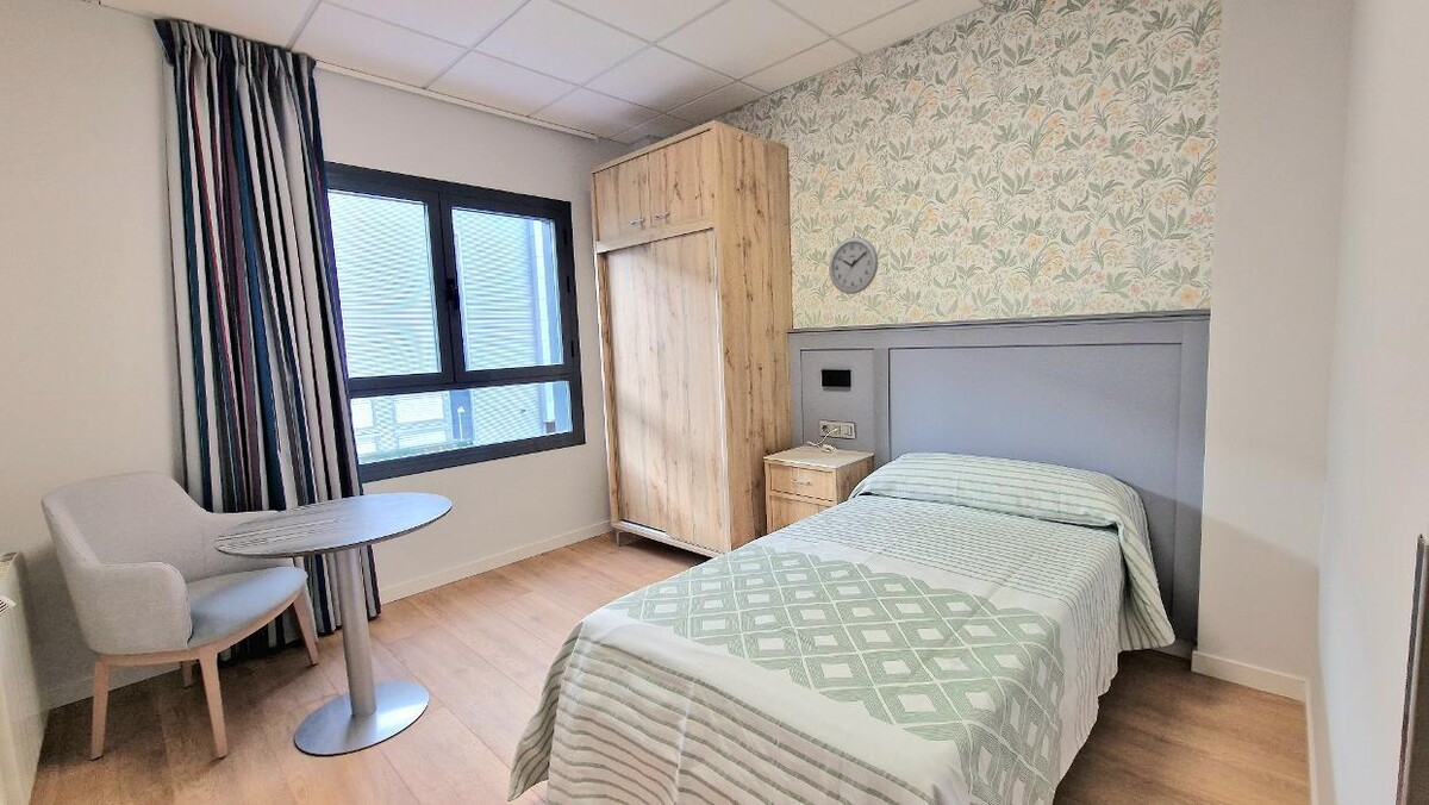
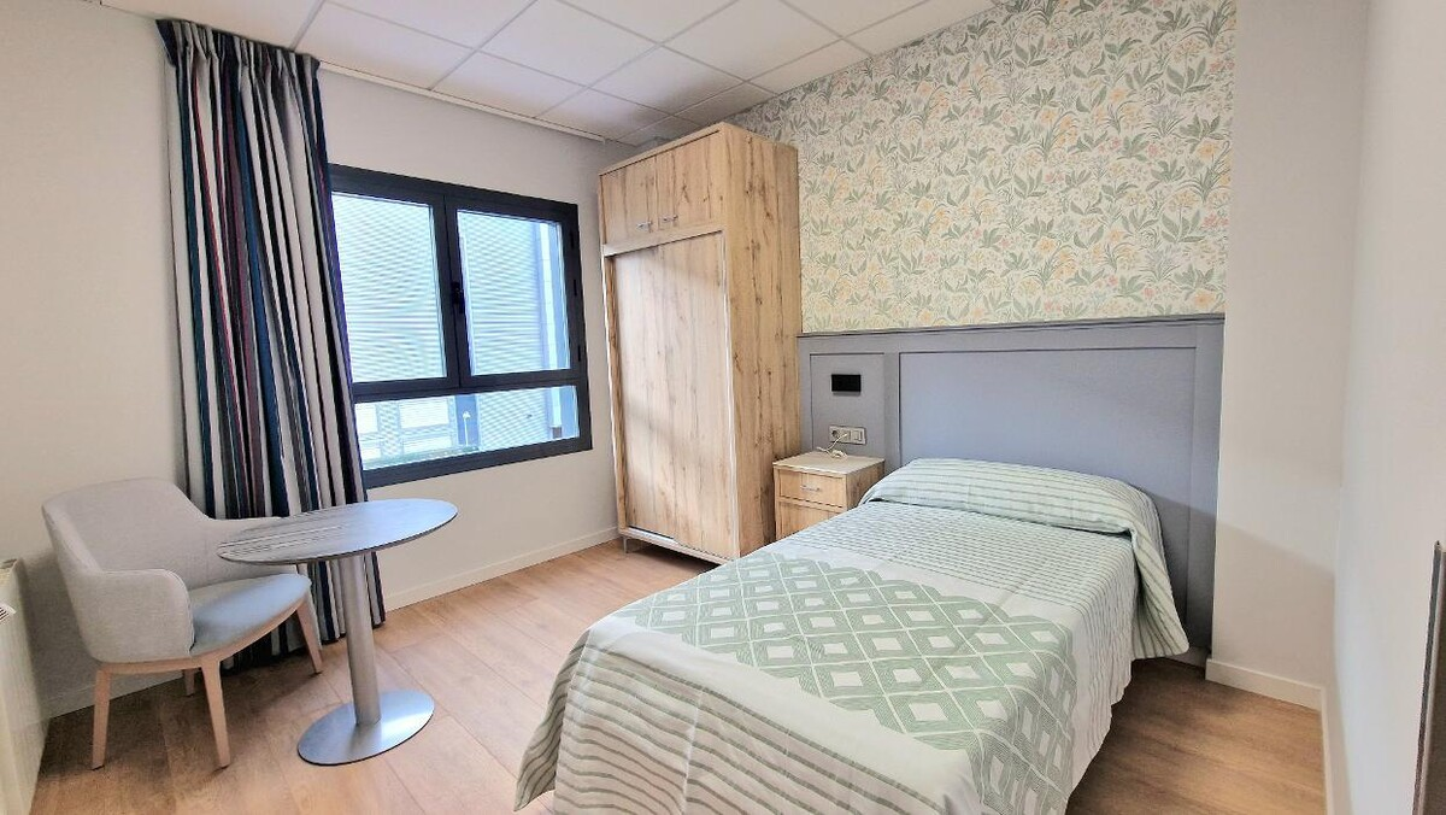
- wall clock (851, 266)
